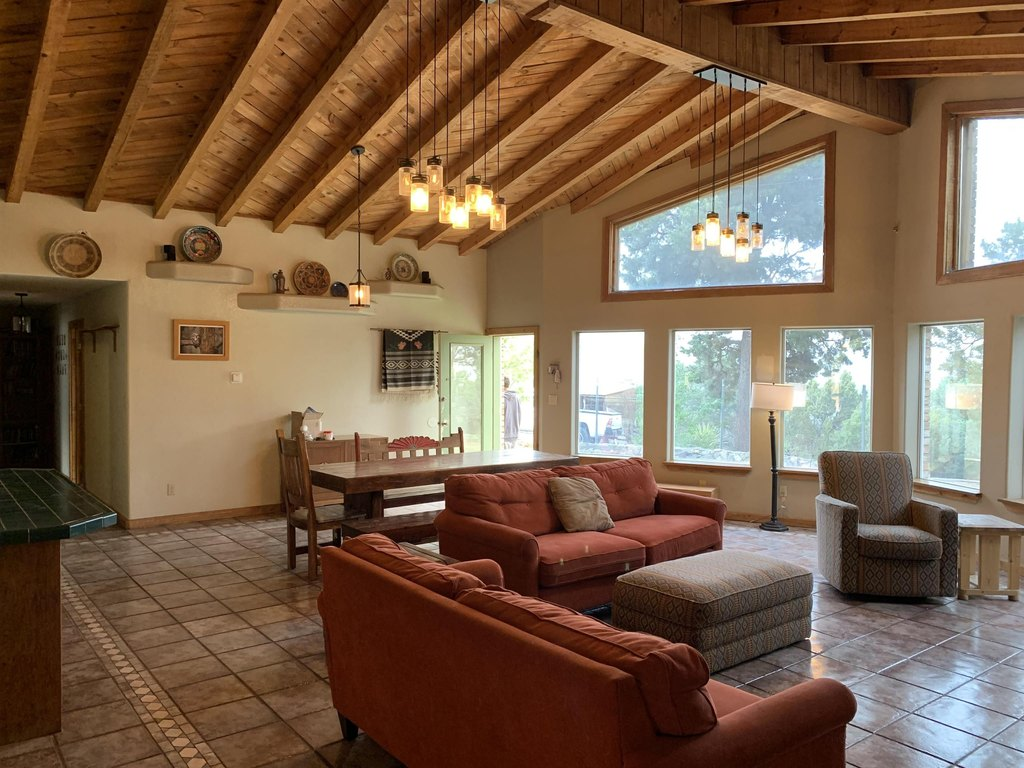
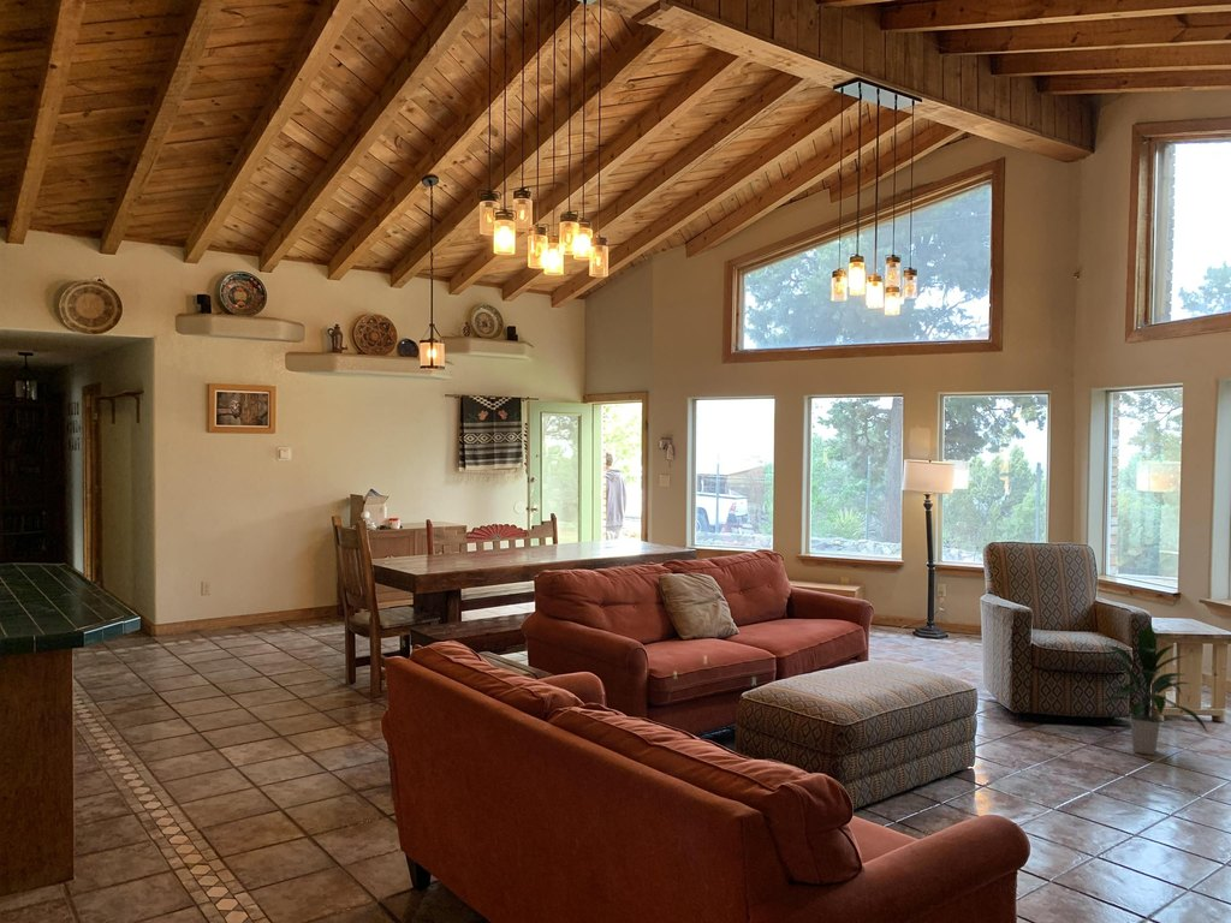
+ indoor plant (1148, 690)
